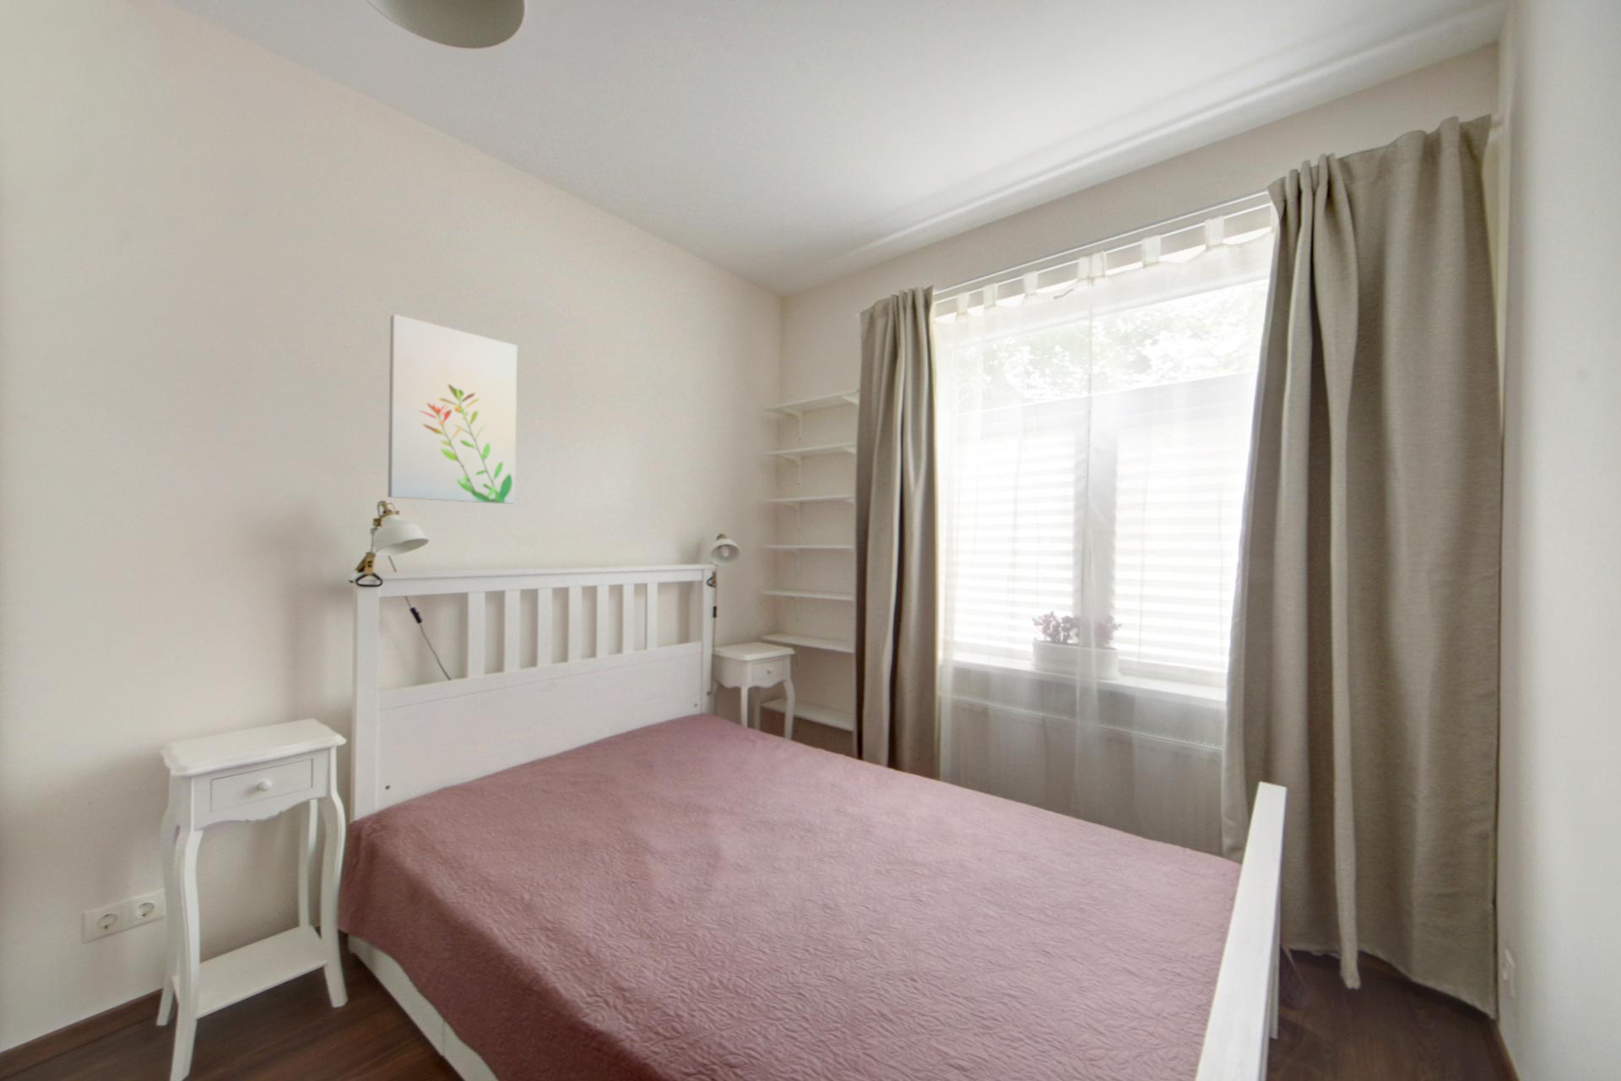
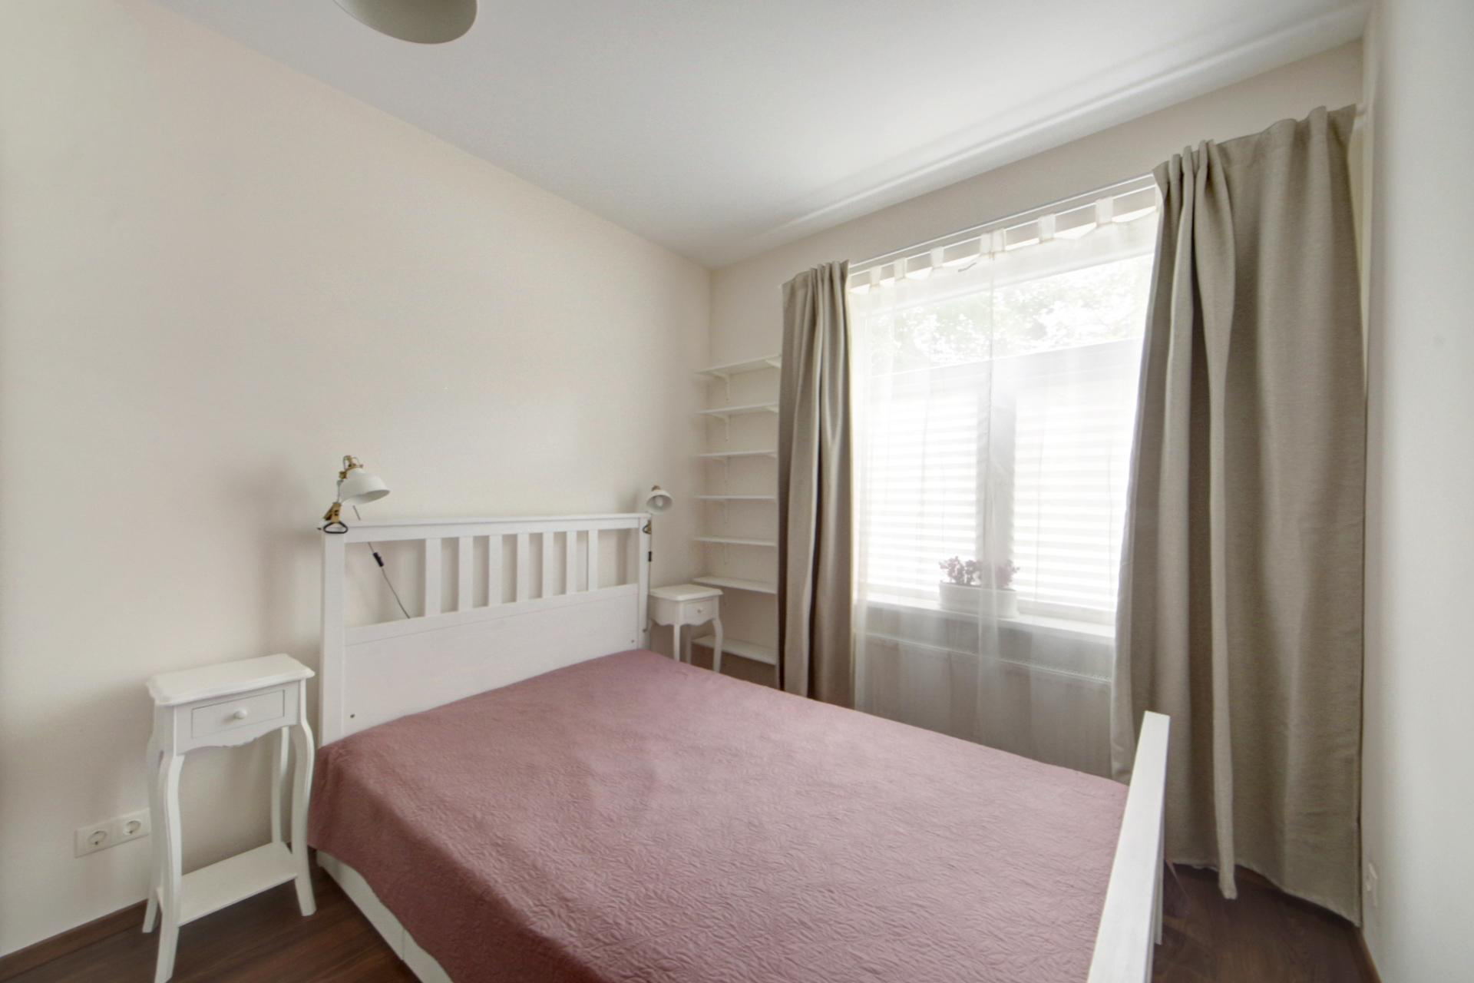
- wall art (456, 415)
